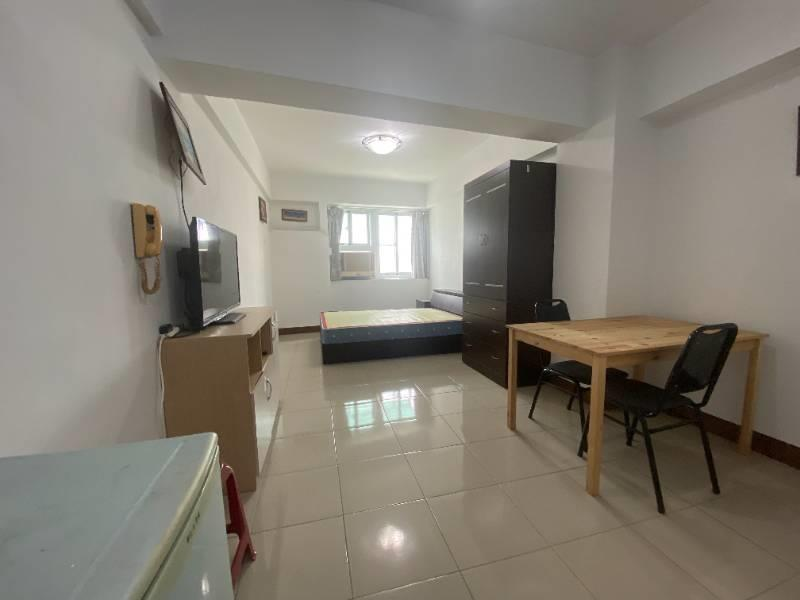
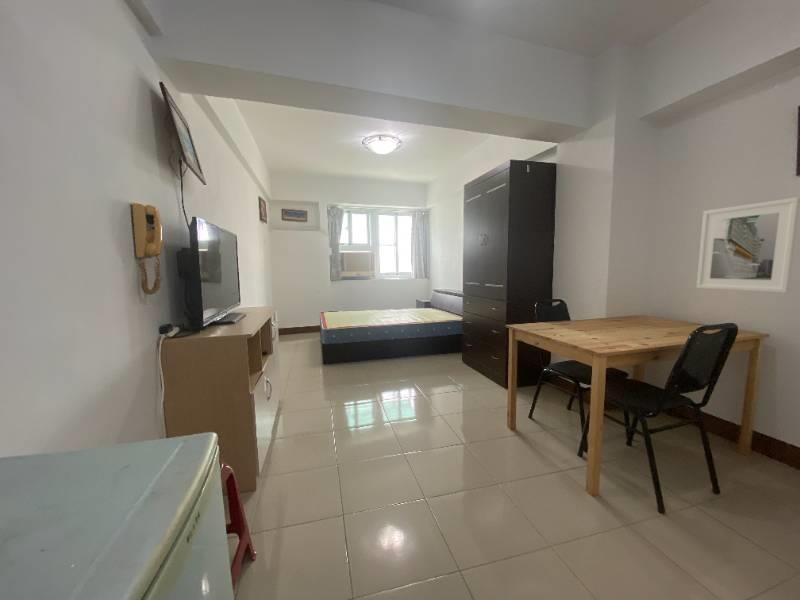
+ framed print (742, 248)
